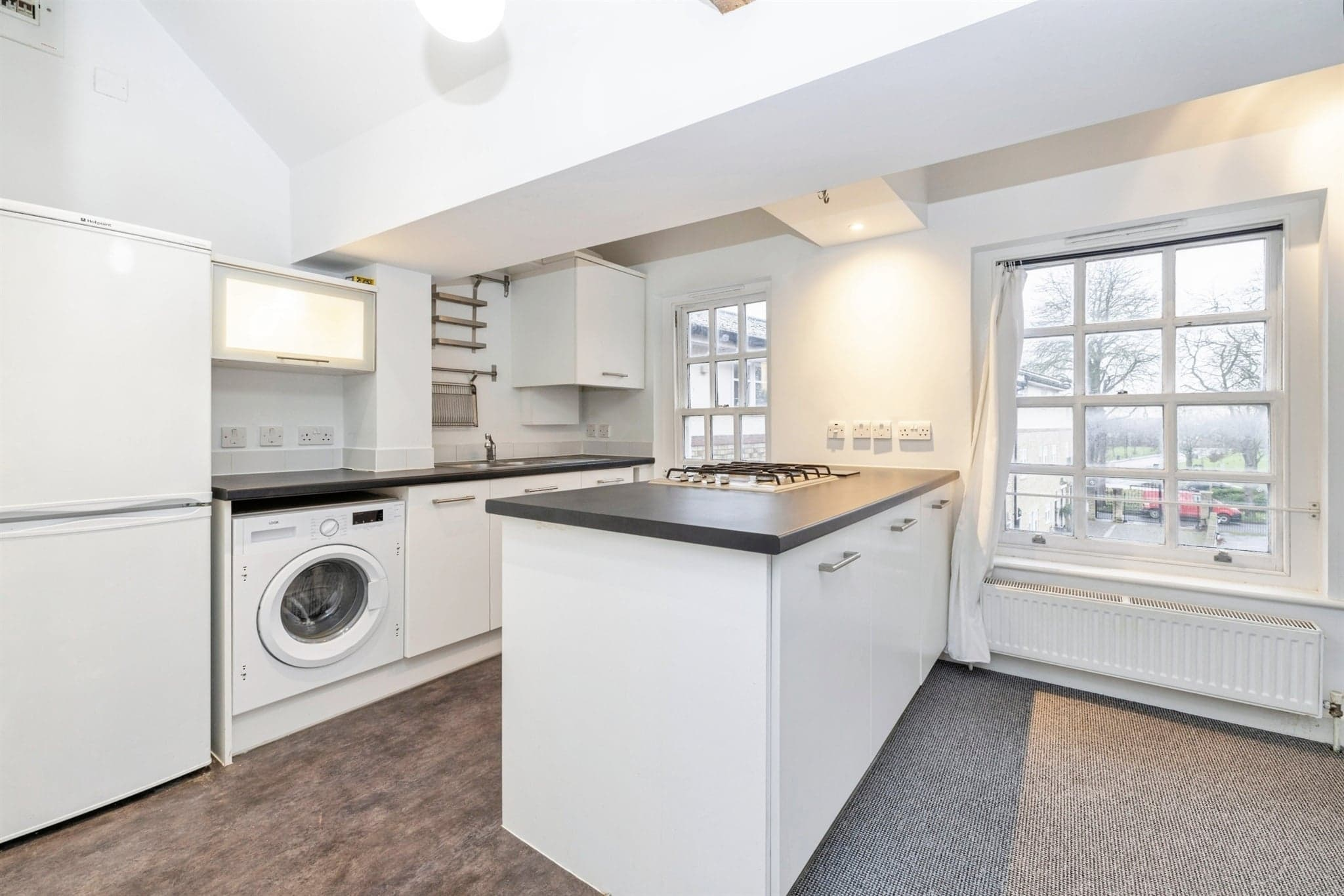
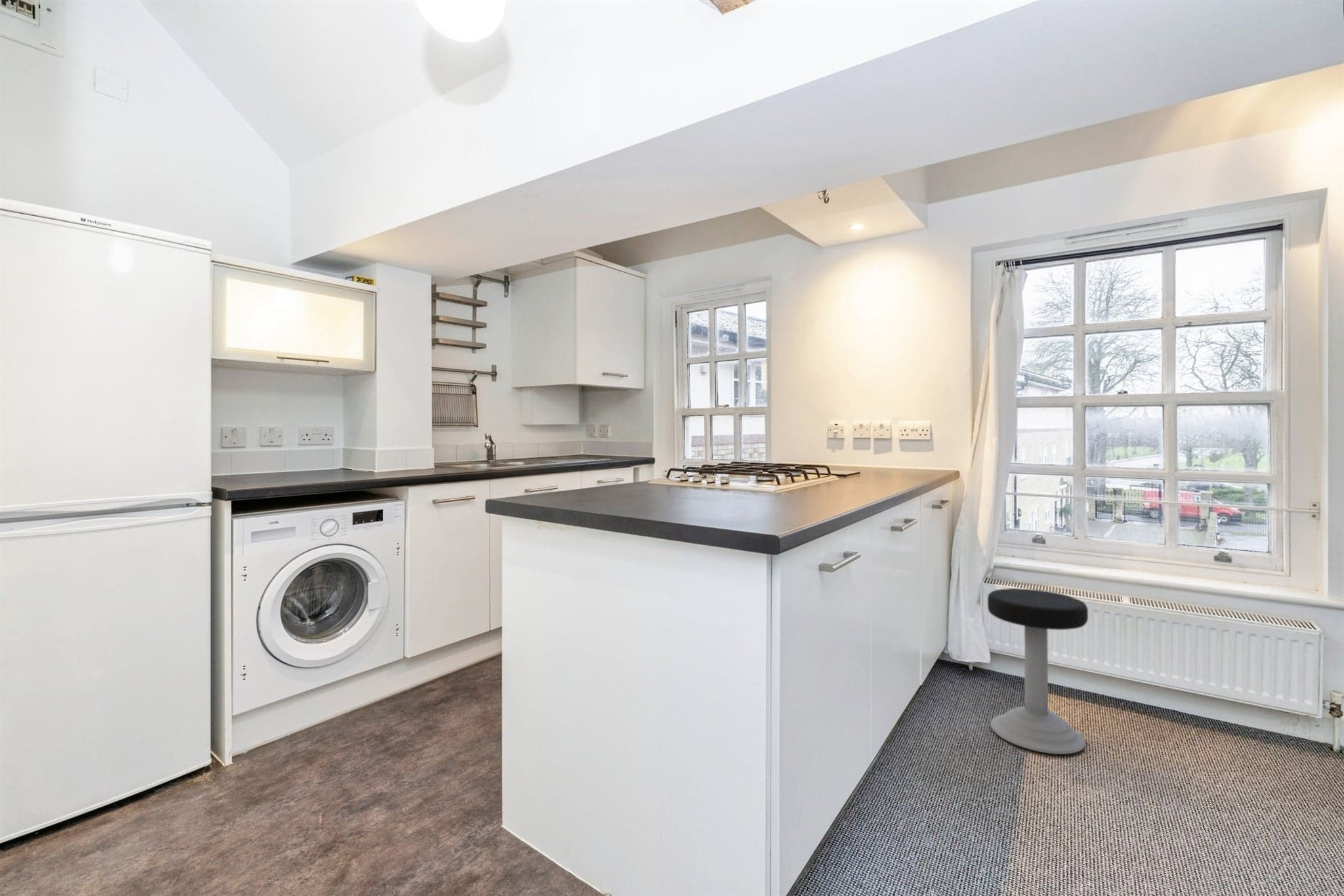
+ stool (1036, 666)
